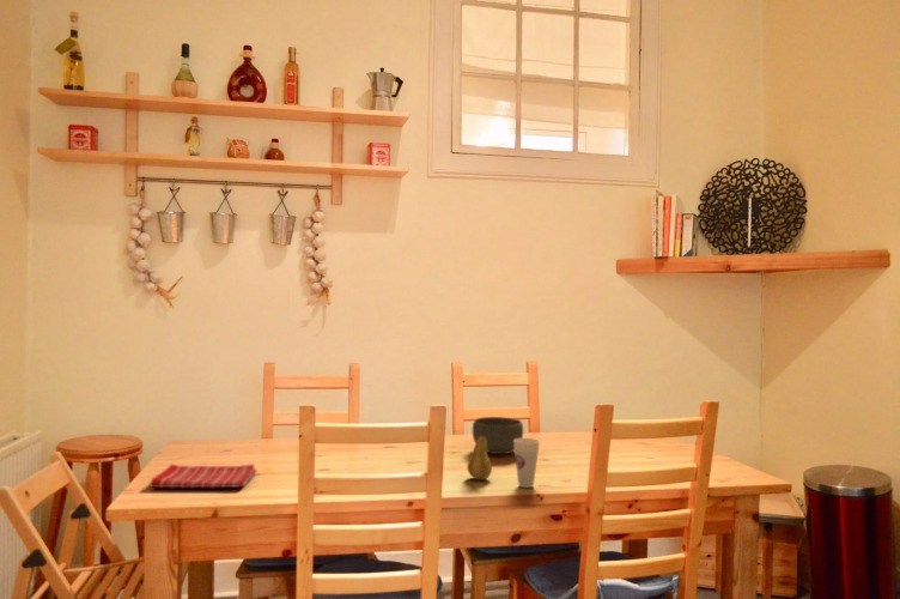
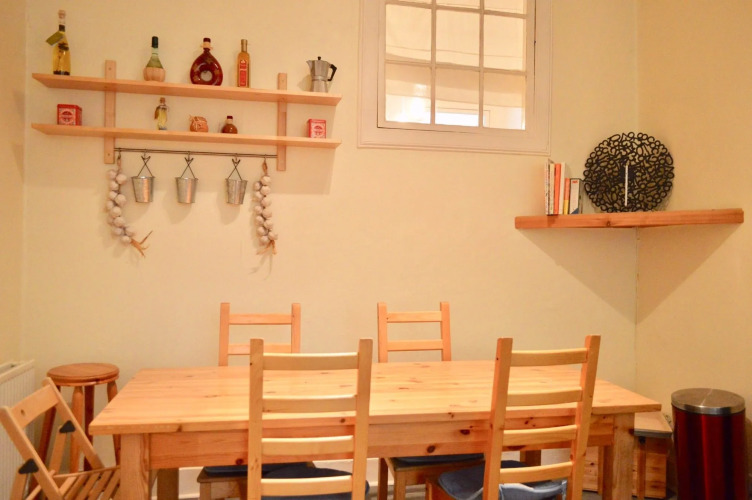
- bowl (497, 436)
- fruit (479, 456)
- dish towel (205, 476)
- cup (525, 462)
